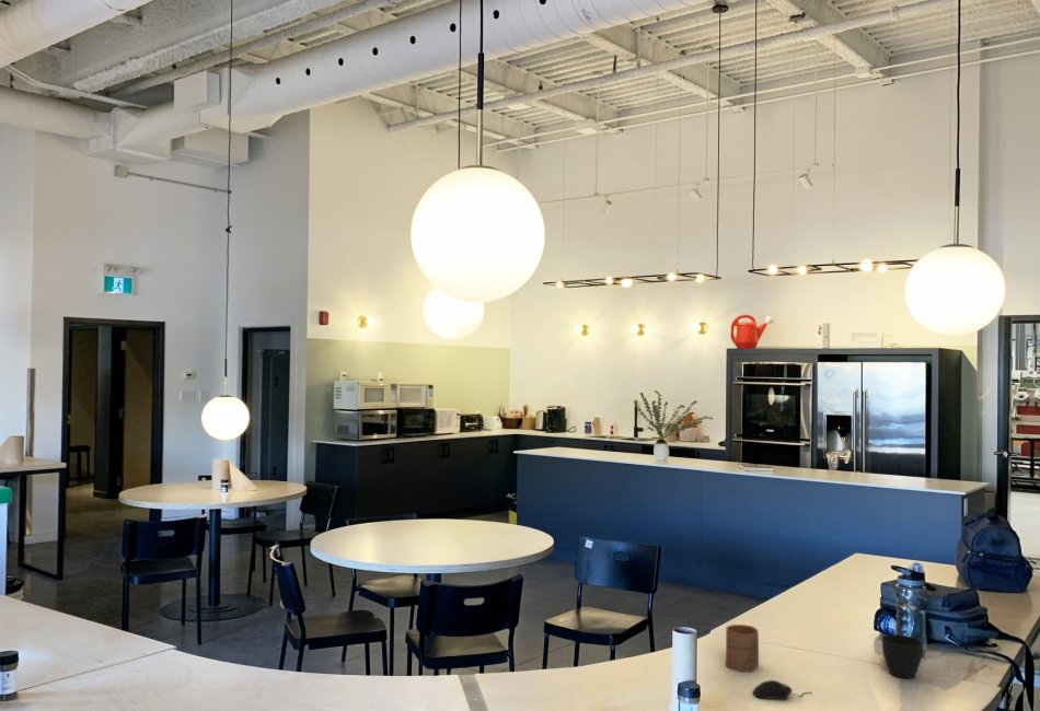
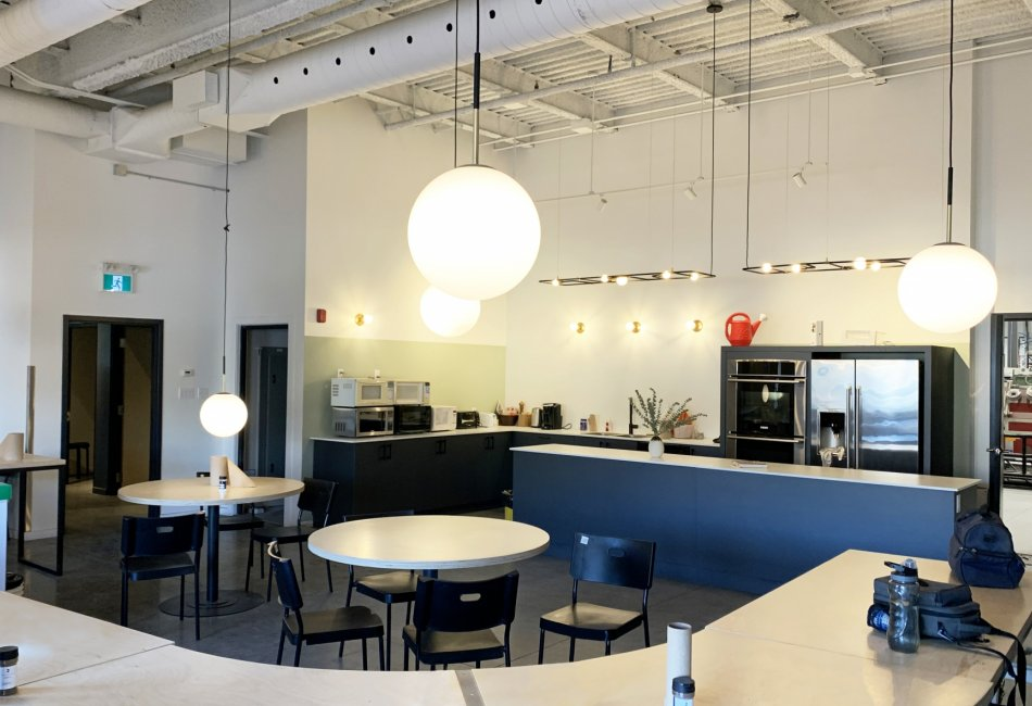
- computer mouse (783, 687)
- cup (742, 648)
- cup (904, 656)
